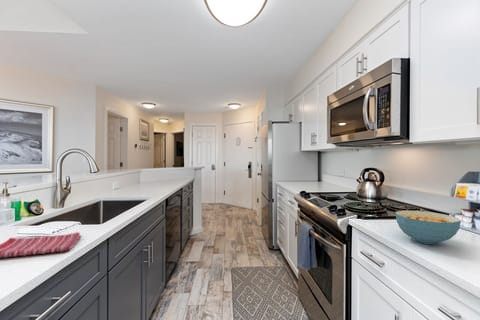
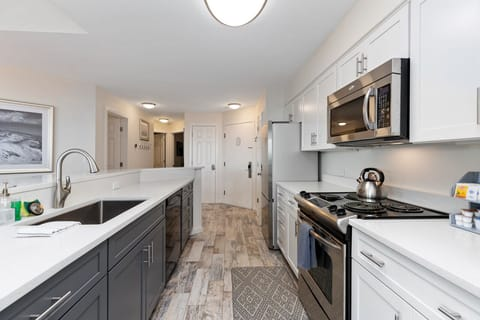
- dish towel (38, 244)
- cereal bowl (425, 228)
